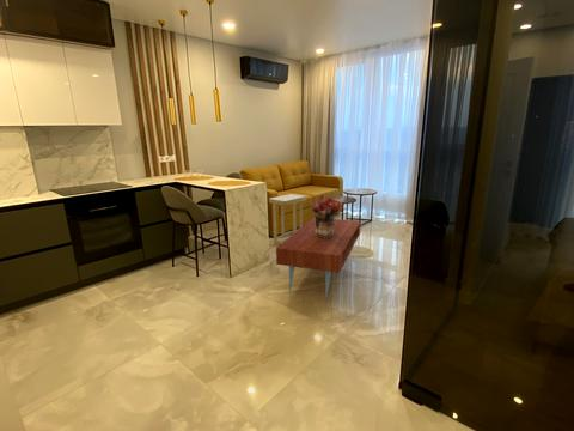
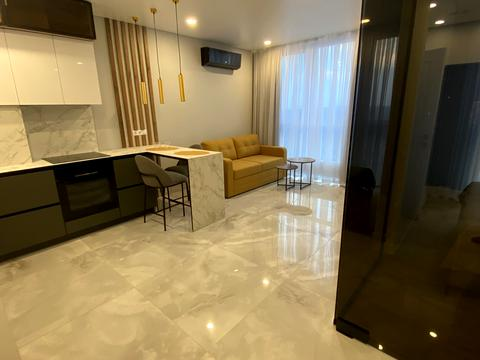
- bouquet (324, 216)
- side table (283, 218)
- coffee table (323, 253)
